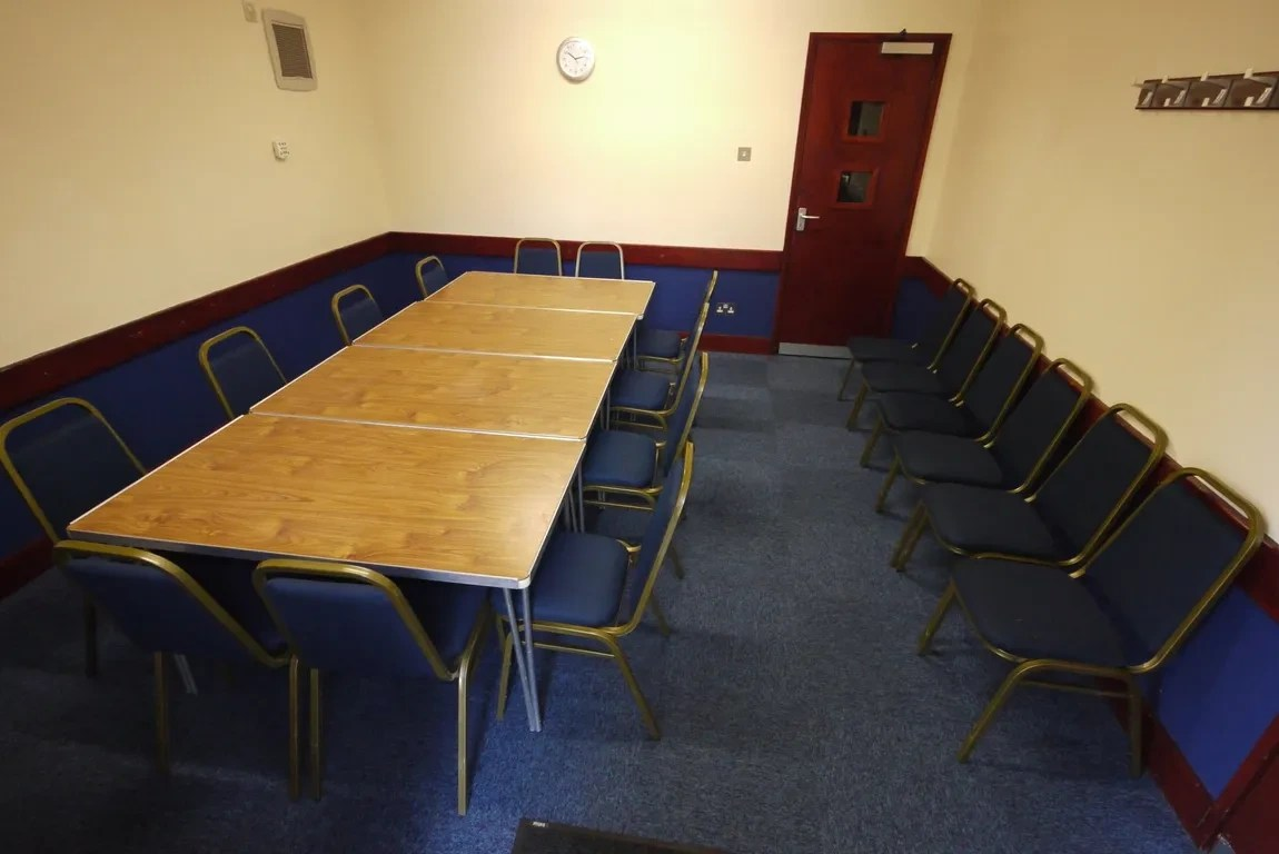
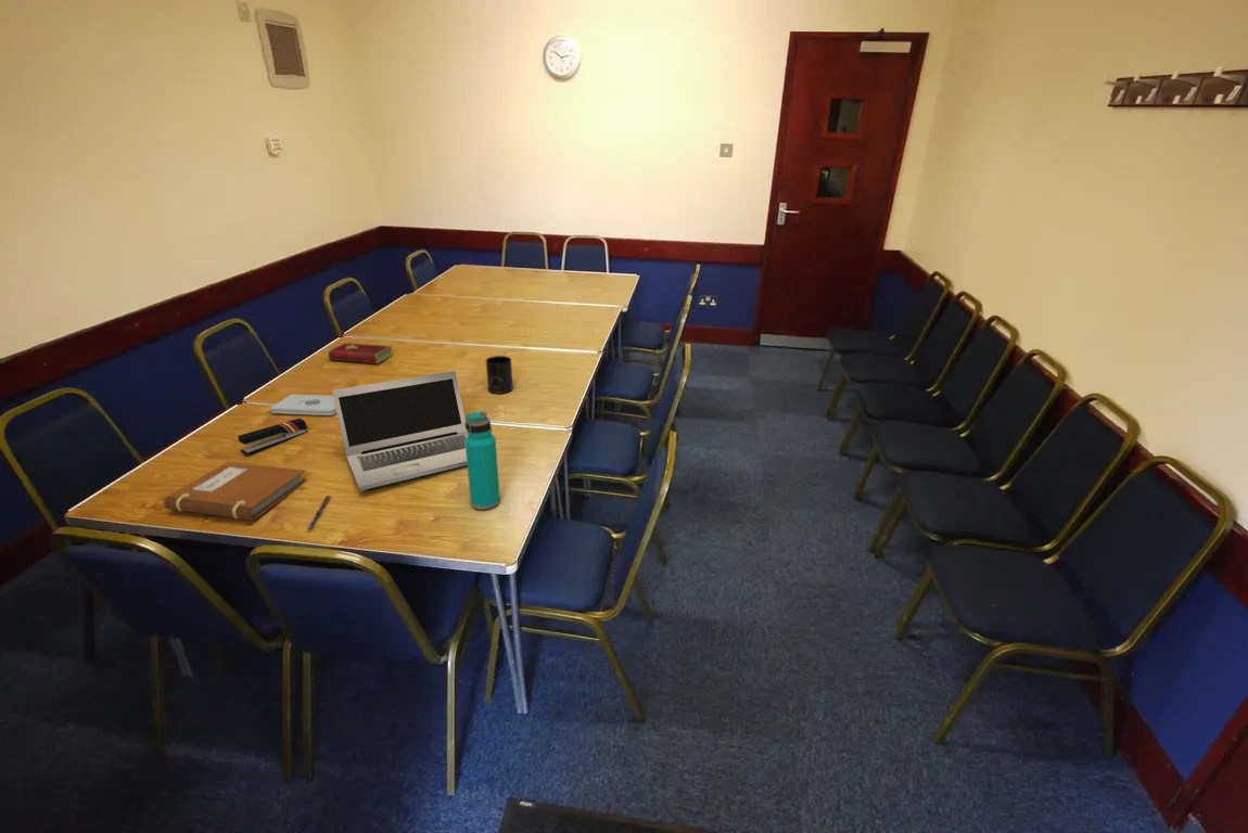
+ mug (500, 372)
+ stapler (273, 434)
+ laptop (411, 425)
+ notebook (235, 489)
+ notepad (310, 403)
+ water bottle (482, 459)
+ hardcover book (360, 353)
+ pen (318, 511)
